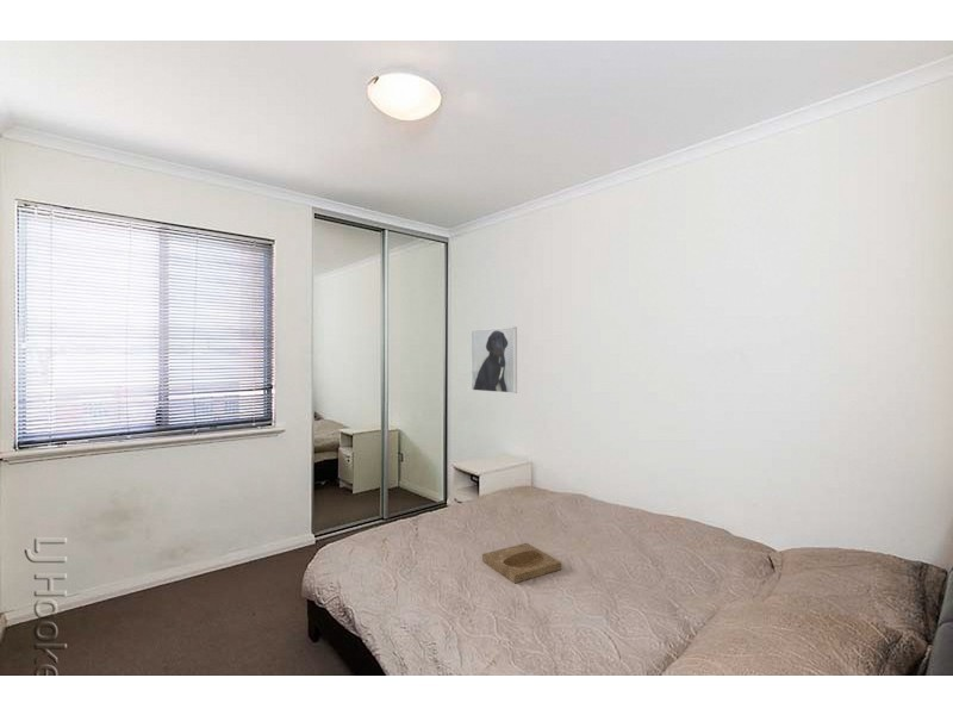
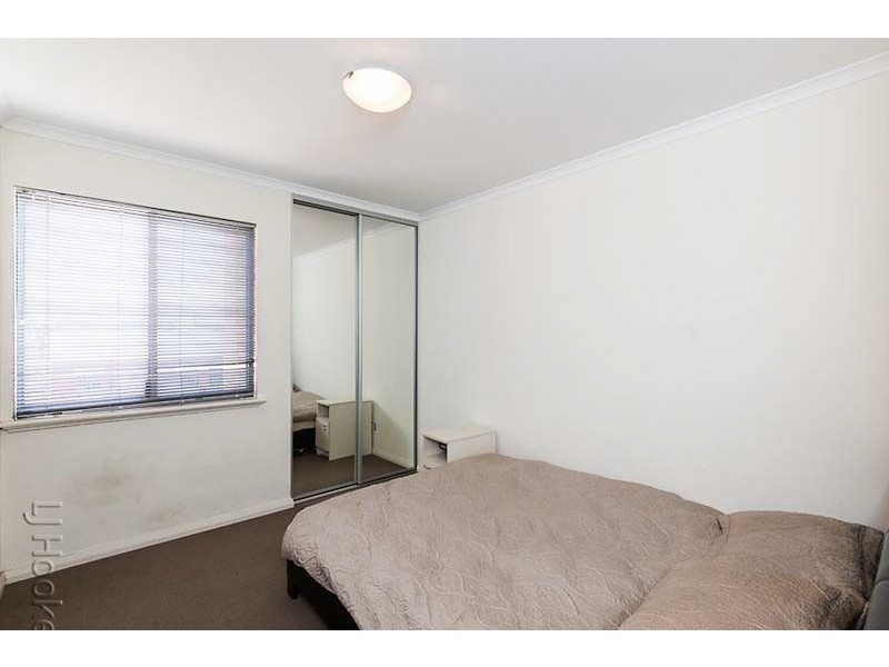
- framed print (492, 360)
- tray (521, 558)
